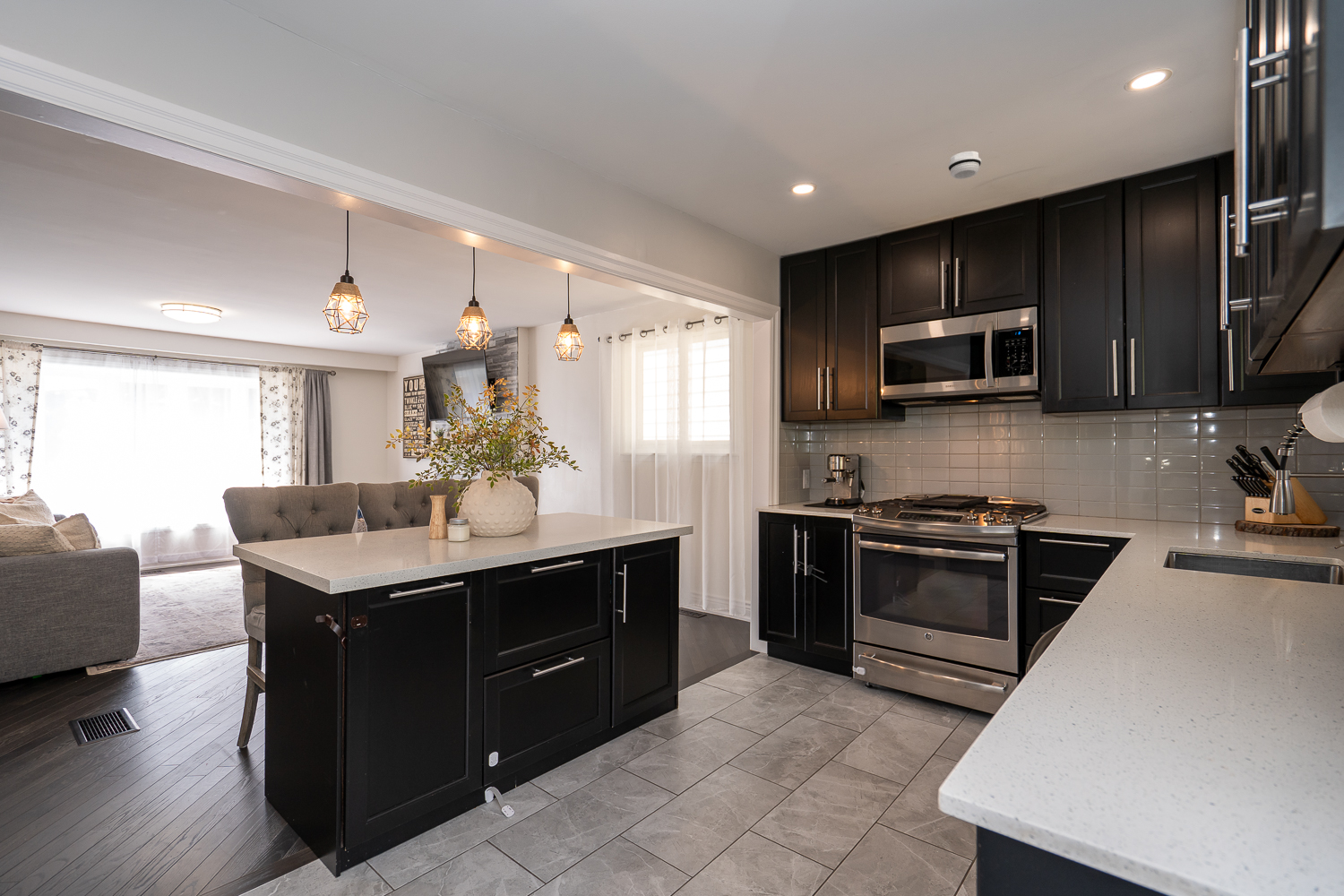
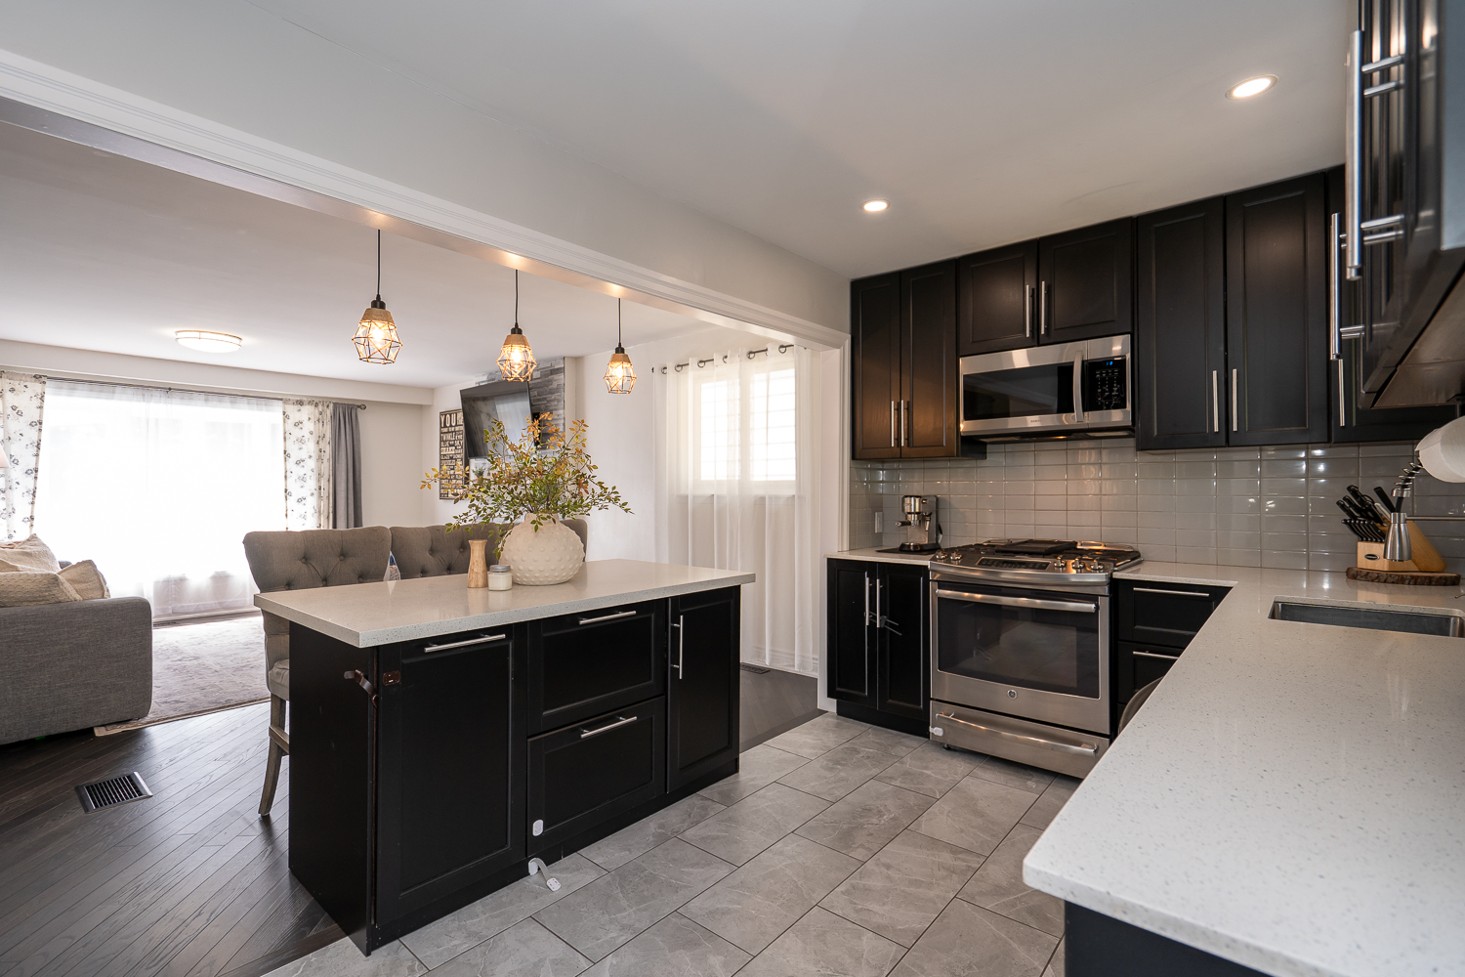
- smoke detector (964, 165)
